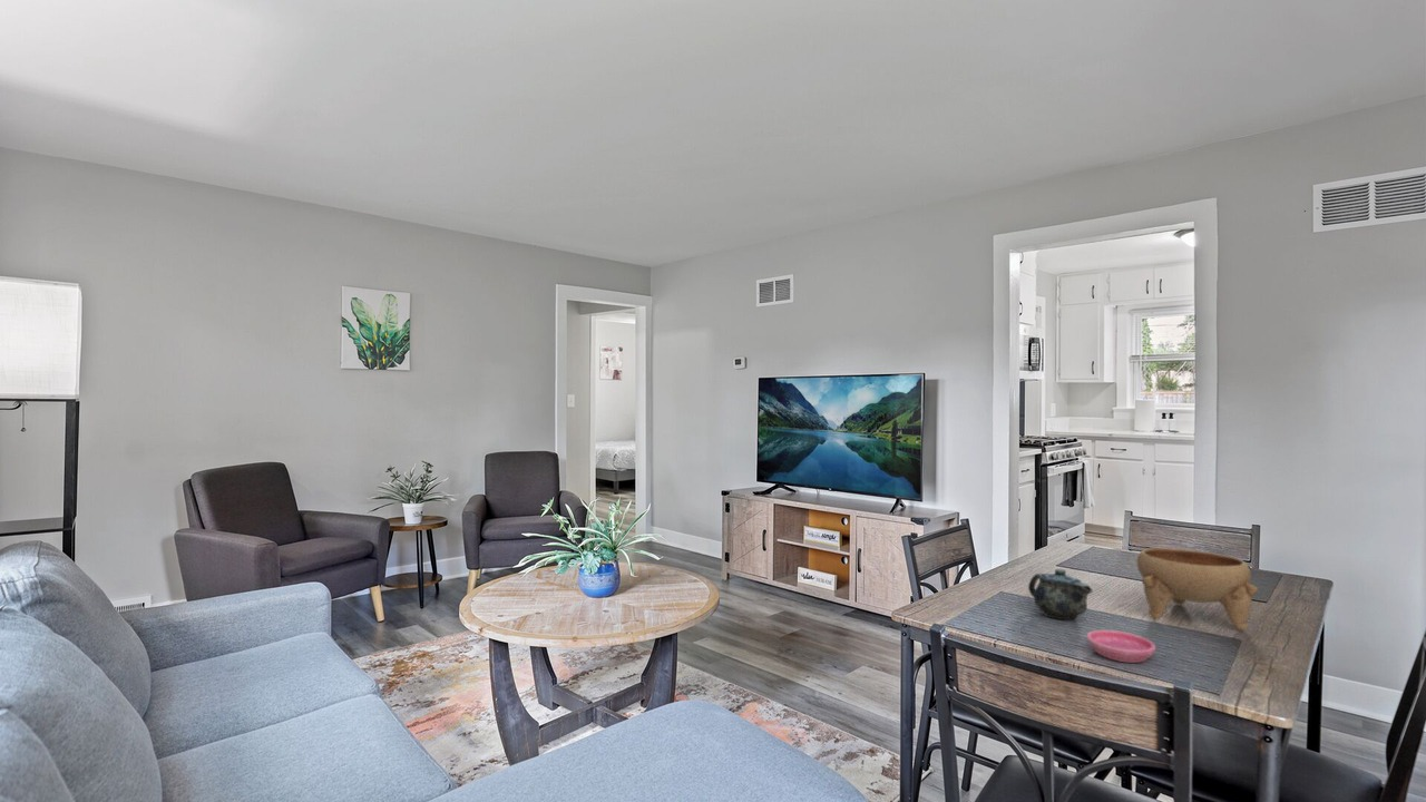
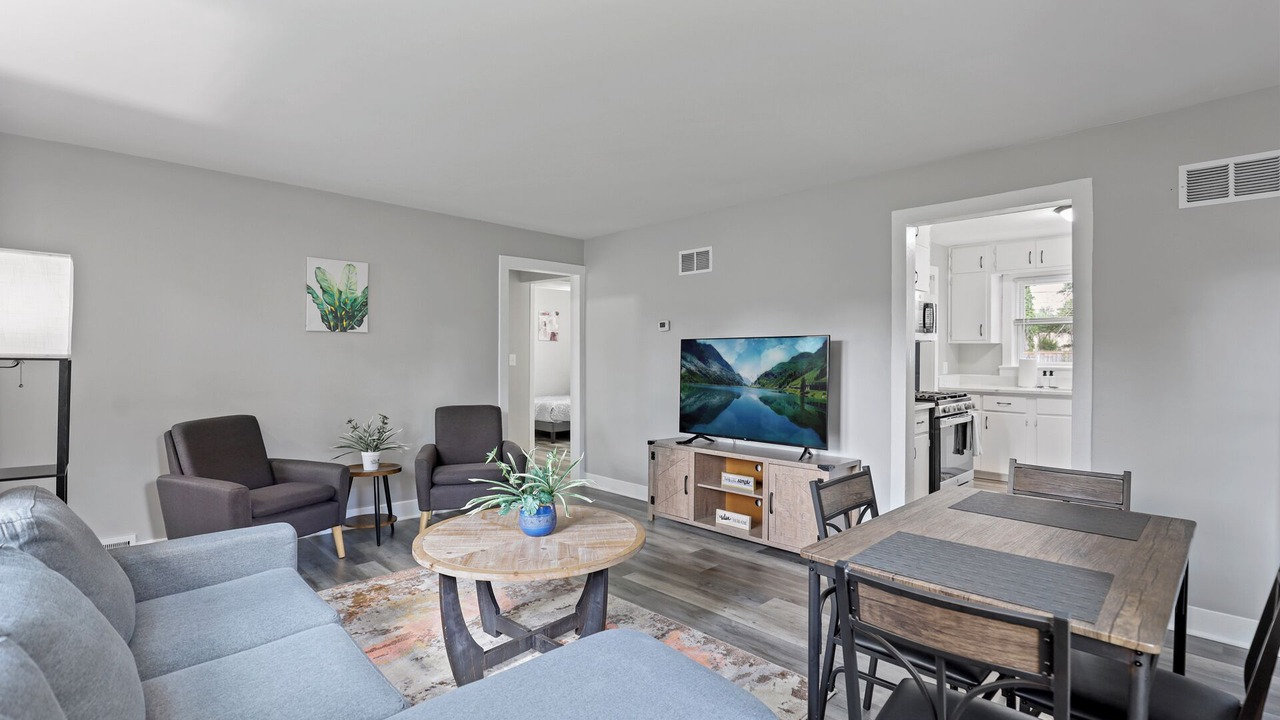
- saucer (1120, 646)
- bowl (1194, 587)
- chinaware (1058, 591)
